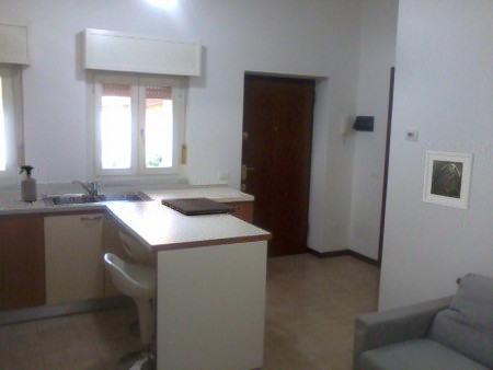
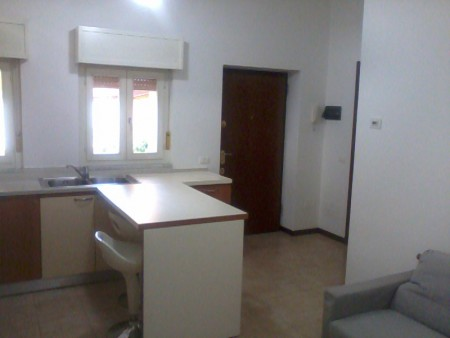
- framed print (446, 178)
- cutting board (196, 205)
- spray bottle (27, 182)
